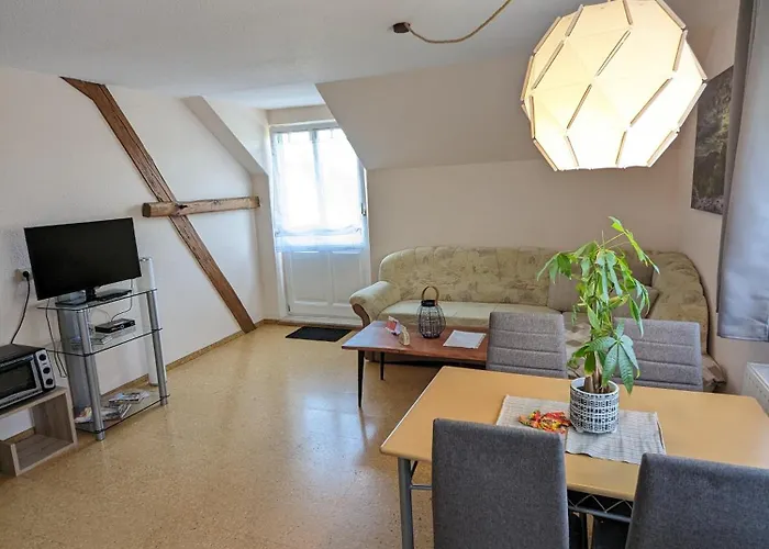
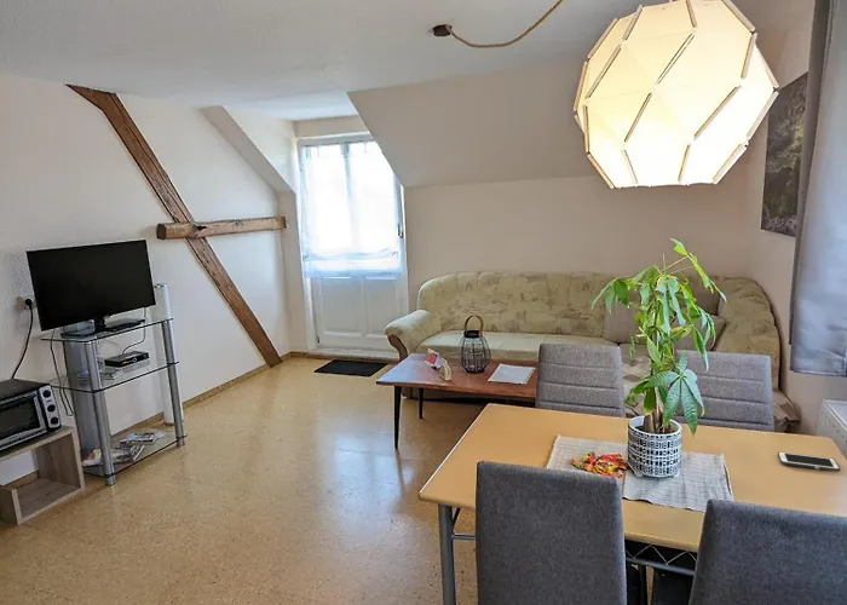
+ cell phone (807, 461)
